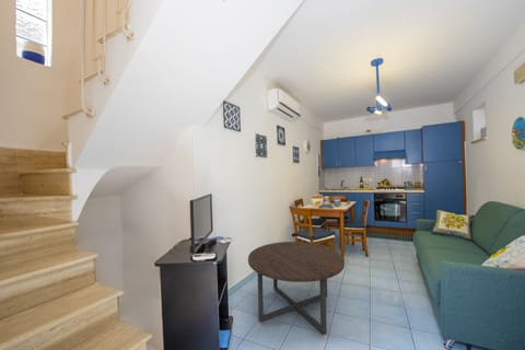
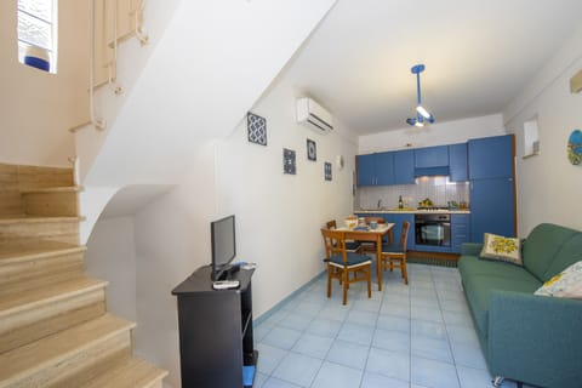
- coffee table (294, 281)
